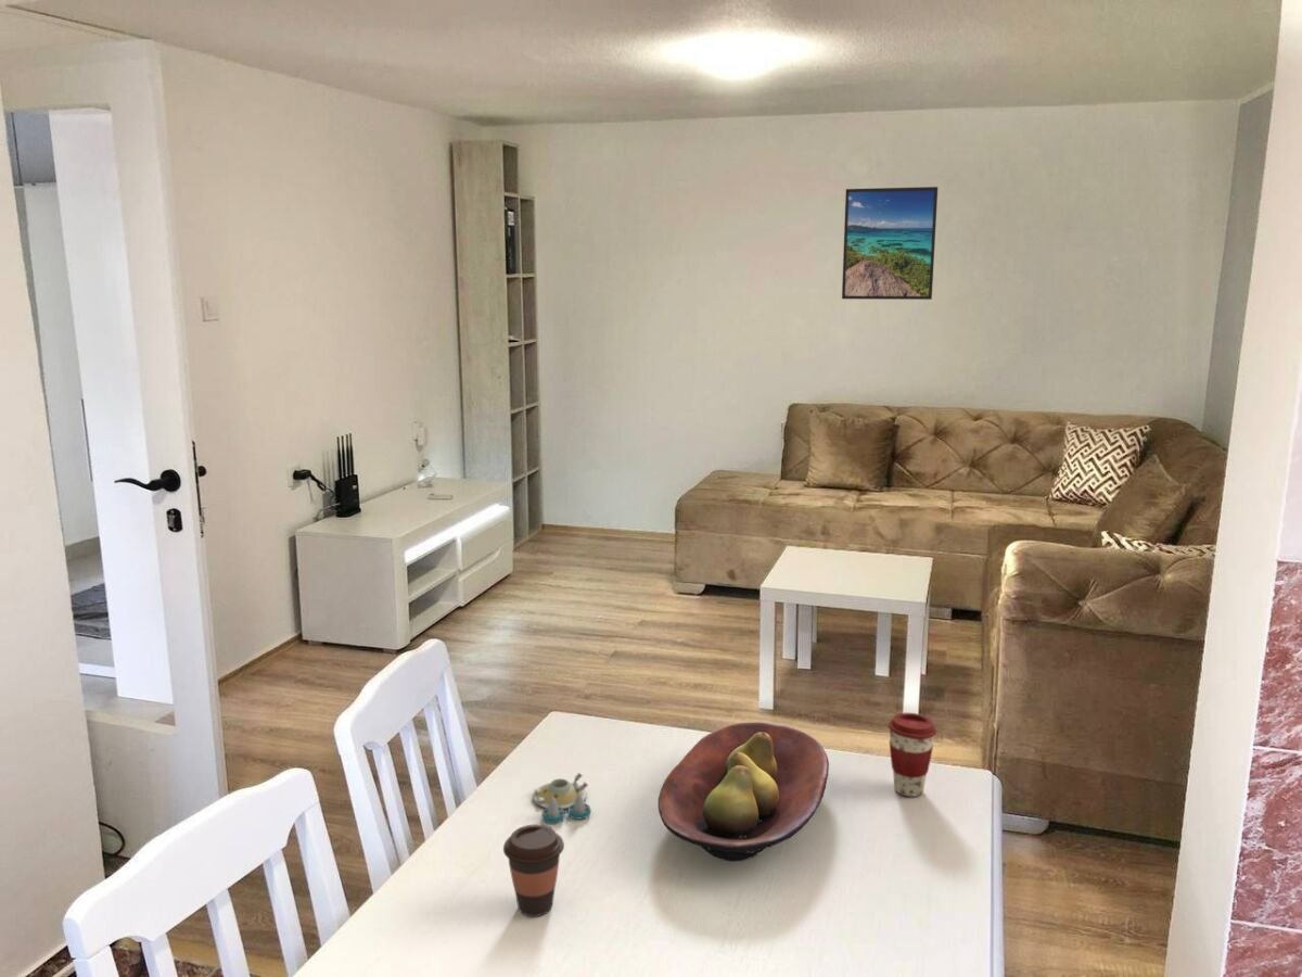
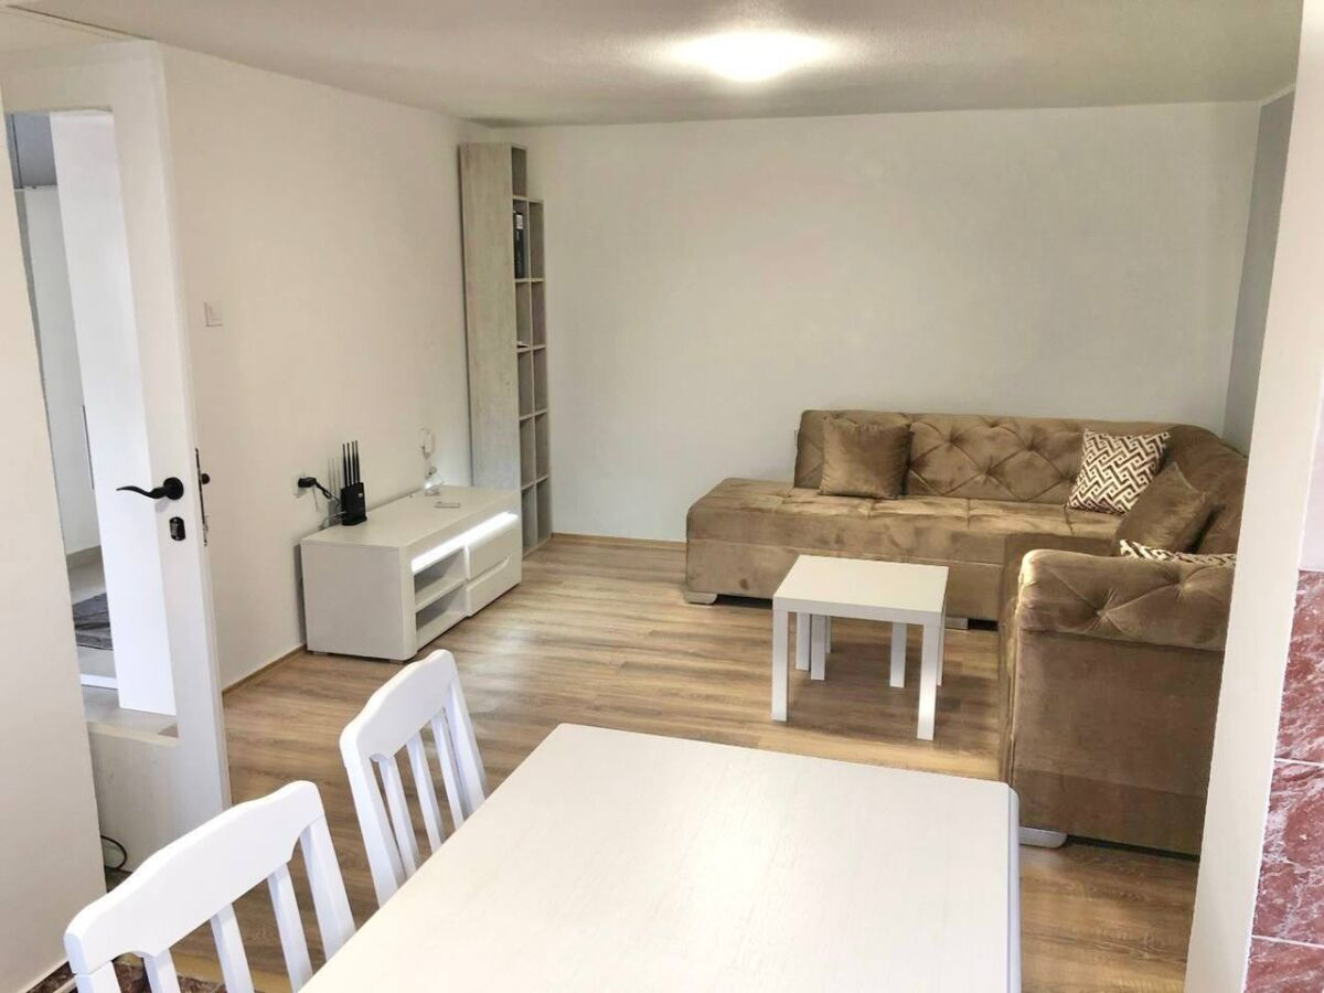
- coffee cup (910, 754)
- coffee cup (534, 871)
- salt and pepper shaker set (562, 791)
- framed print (889, 243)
- fruit bowl (746, 781)
